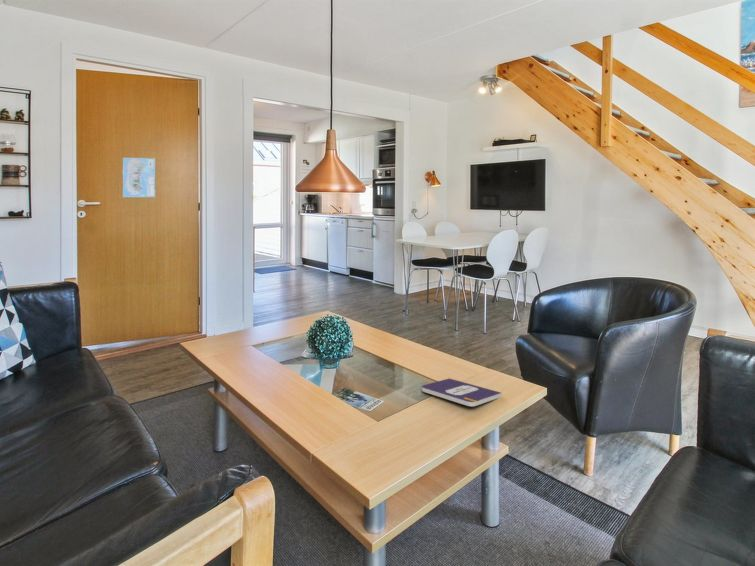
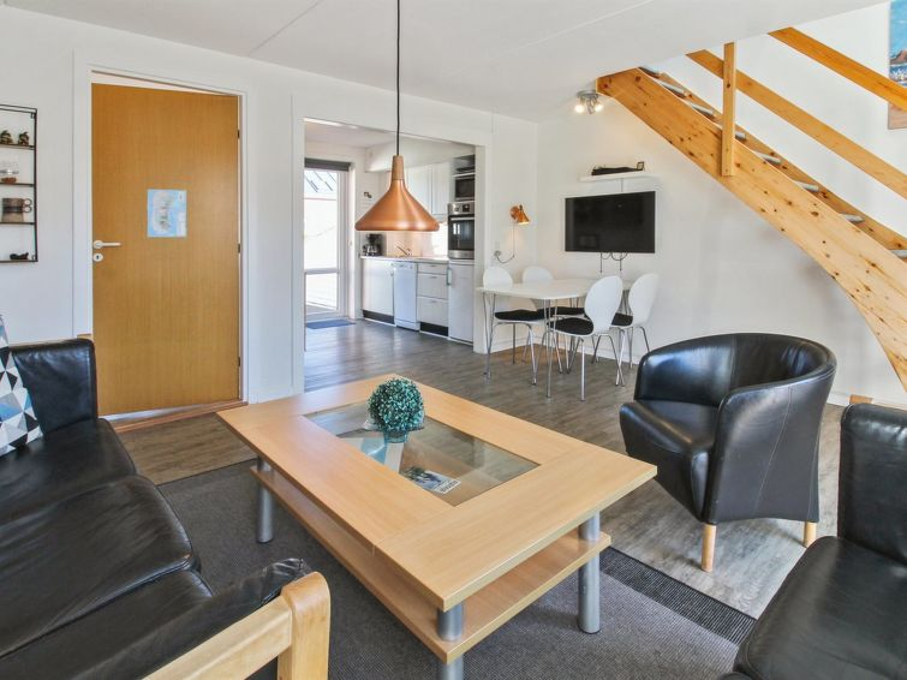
- book (459, 391)
